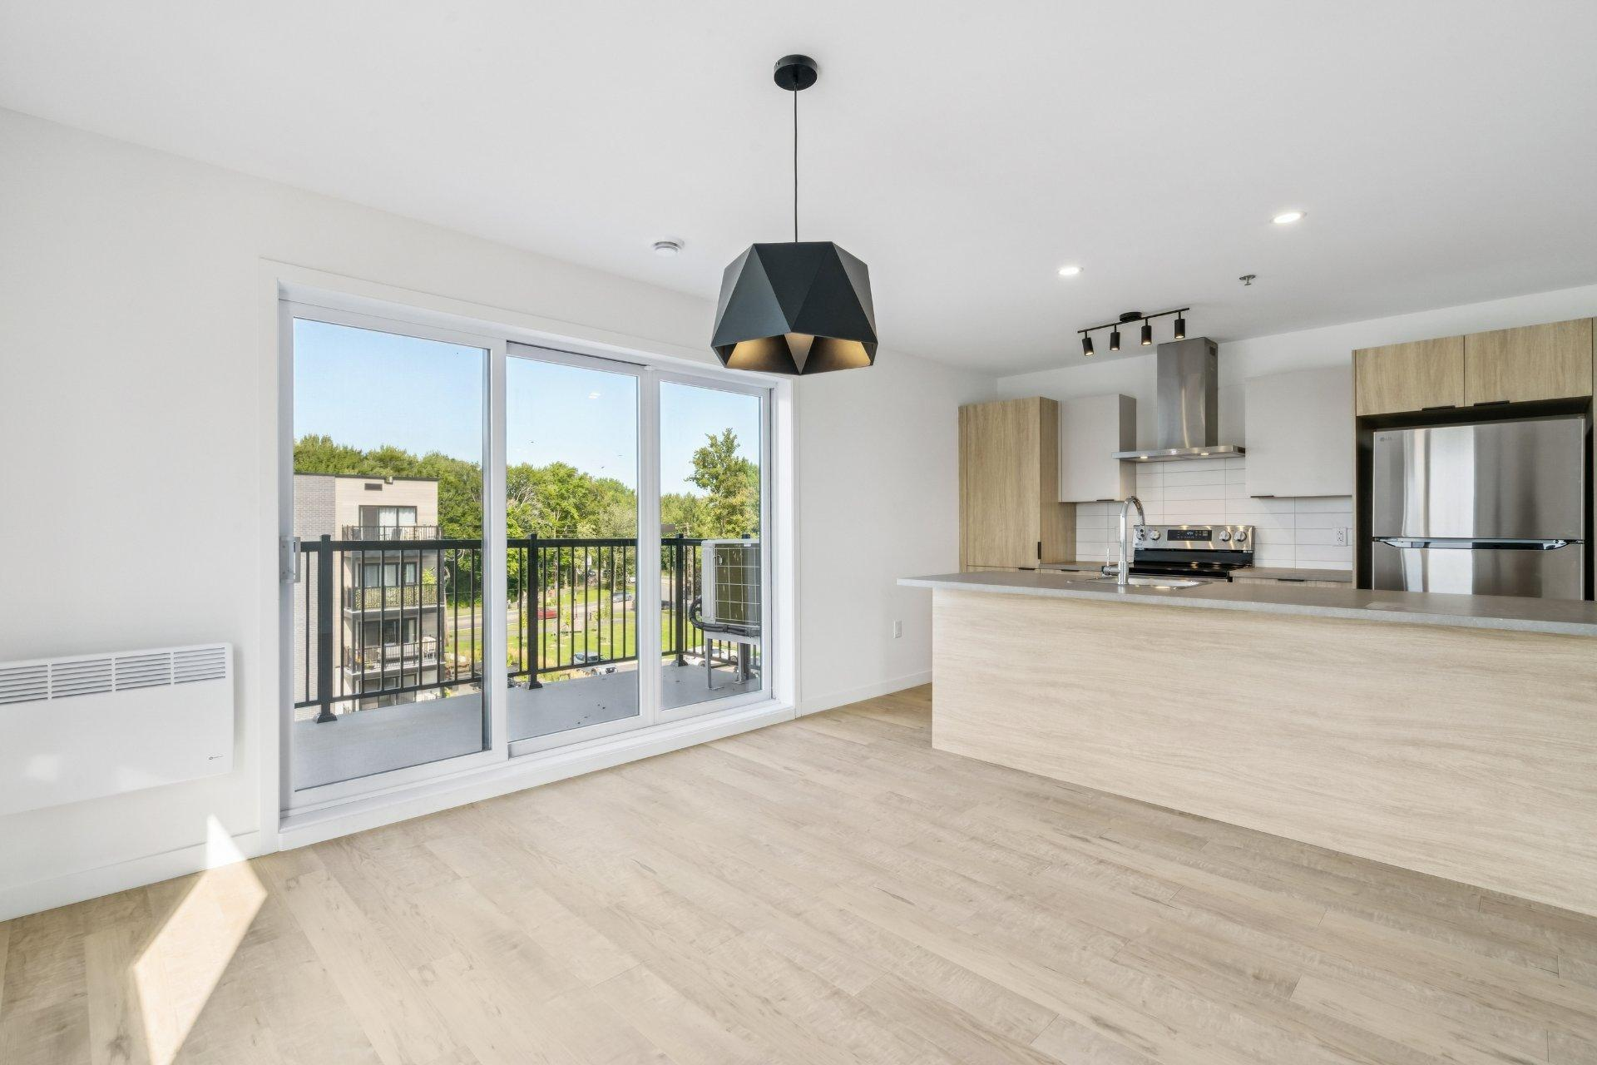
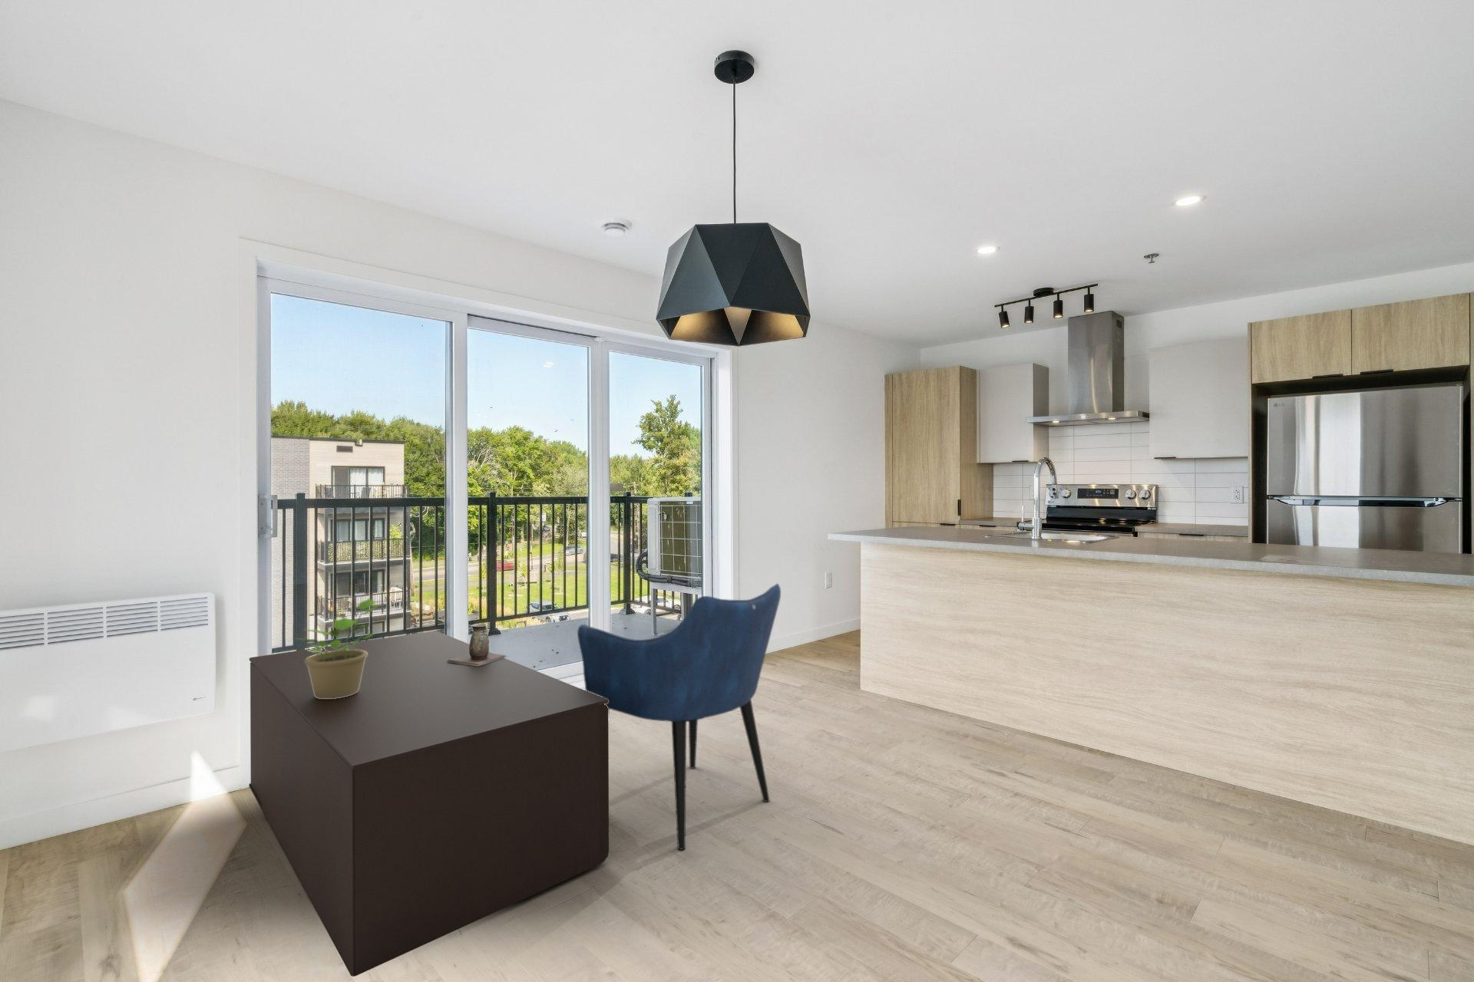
+ media console (408, 747)
+ potted plant (336, 649)
+ decorative vase (477, 641)
+ armchair (694, 696)
